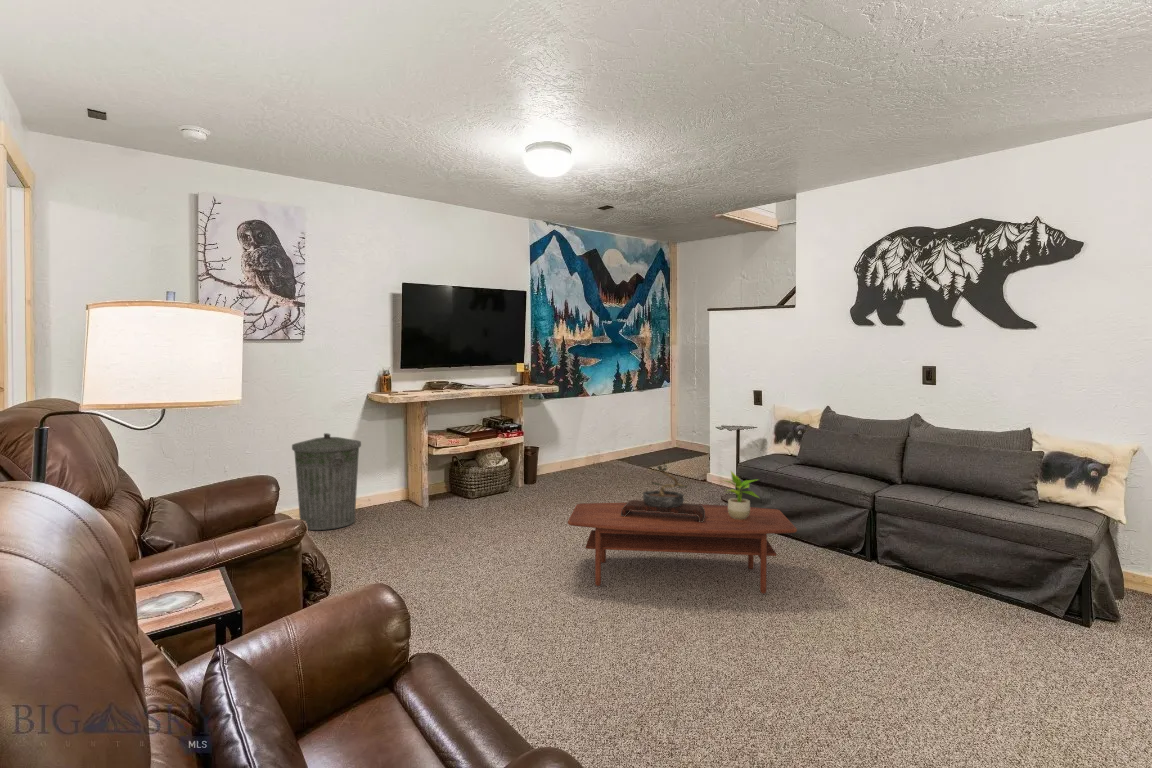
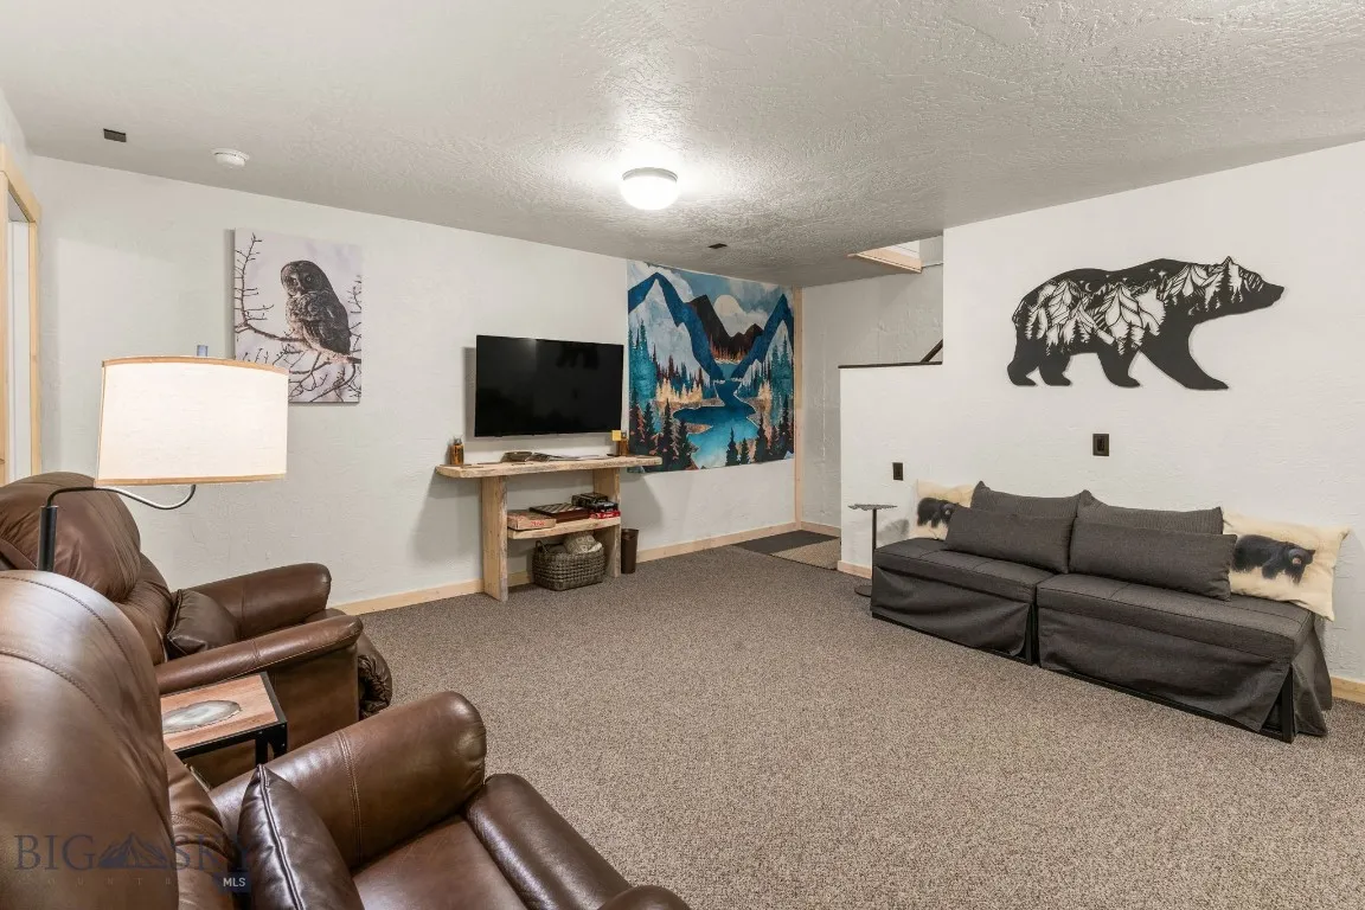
- coffee table (677, 546)
- potted plant (739, 494)
- trash can (327, 478)
- bonsai tree (663, 488)
